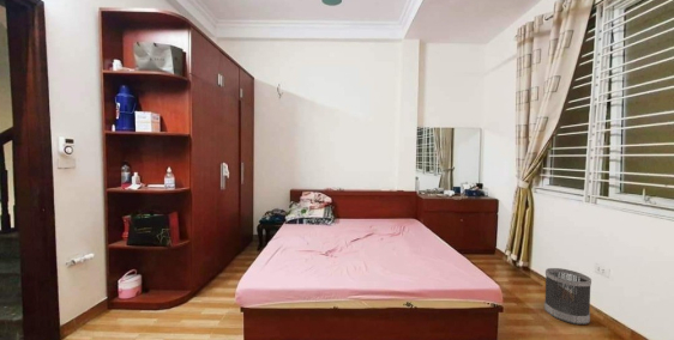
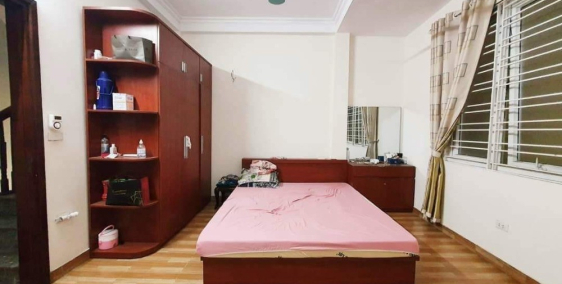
- wastebasket (566, 295)
